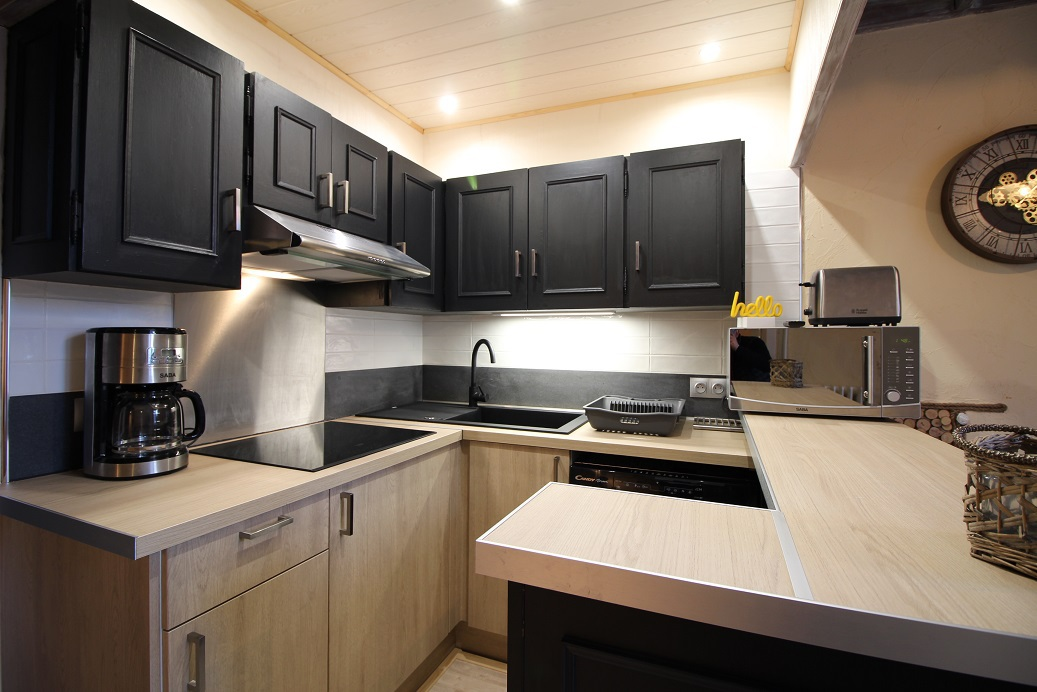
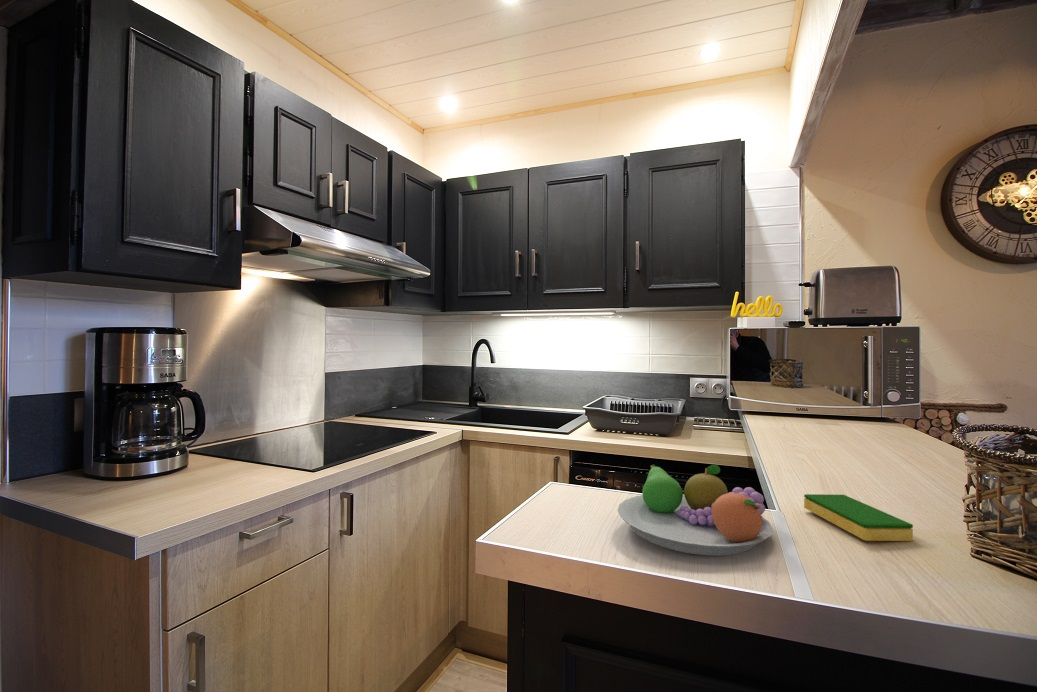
+ dish sponge (853, 515)
+ fruit bowl (689, 499)
